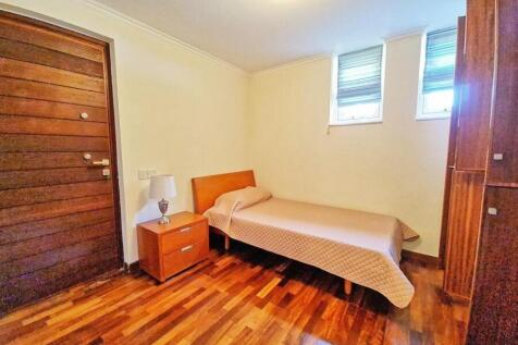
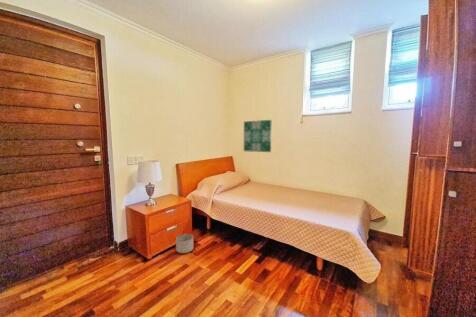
+ planter (184, 243)
+ wall art (257, 136)
